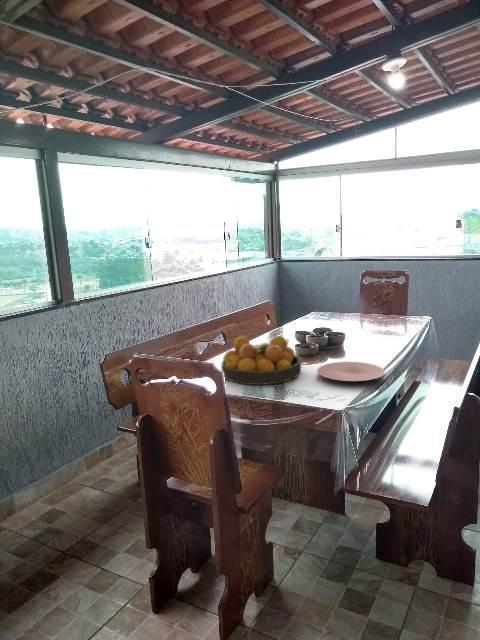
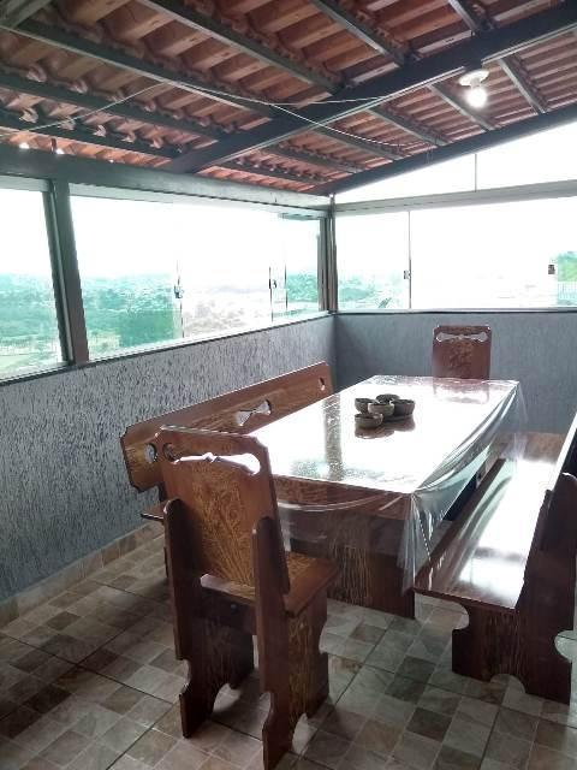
- fruit bowl (260, 355)
- plate (350, 373)
